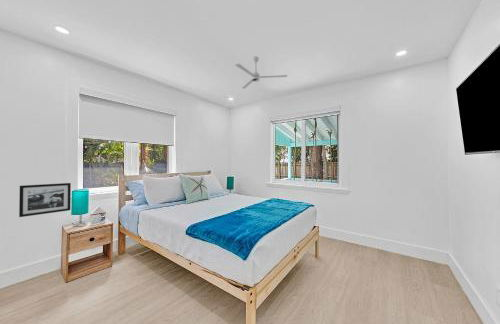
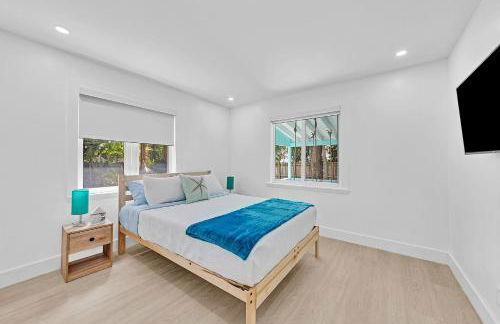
- picture frame (46, 198)
- ceiling fan (258, 73)
